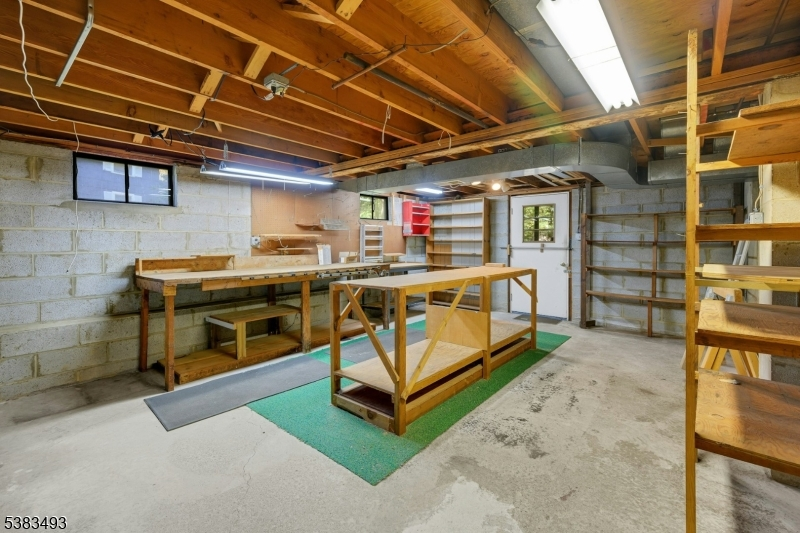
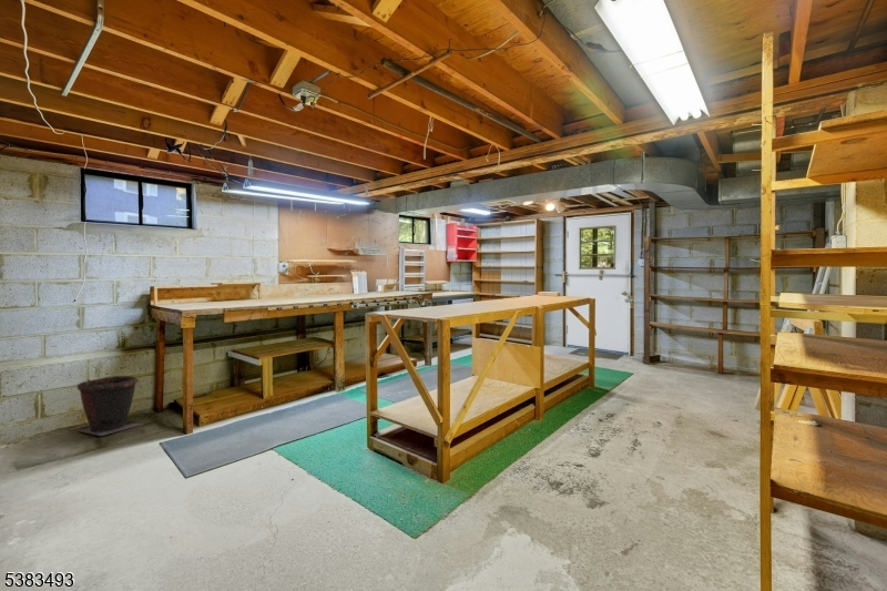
+ bucket (111, 401)
